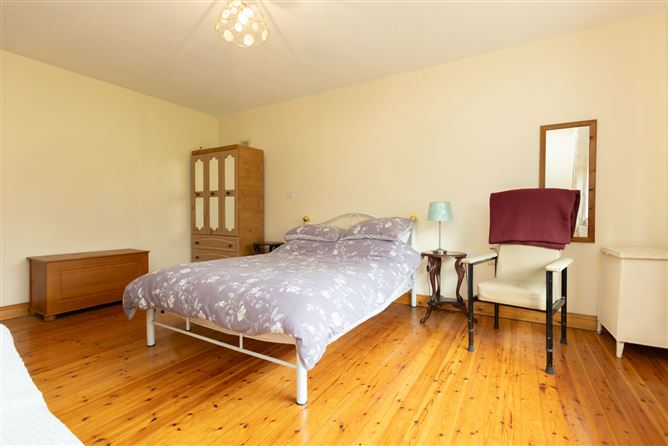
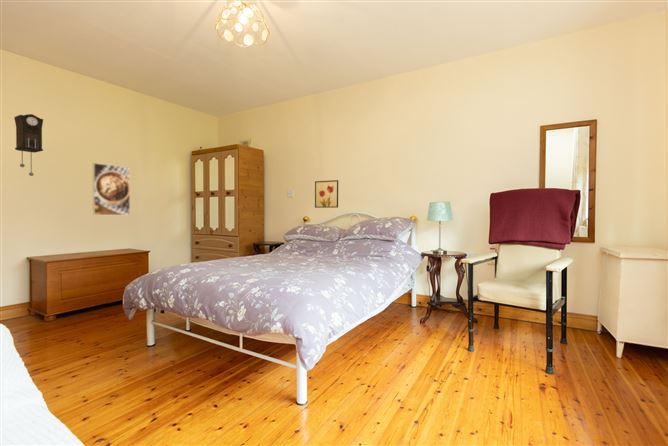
+ pendulum clock (29, 145)
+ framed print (112, 190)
+ wall art (326, 194)
